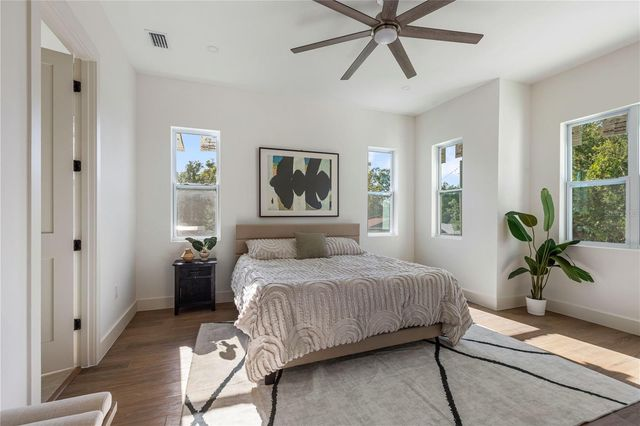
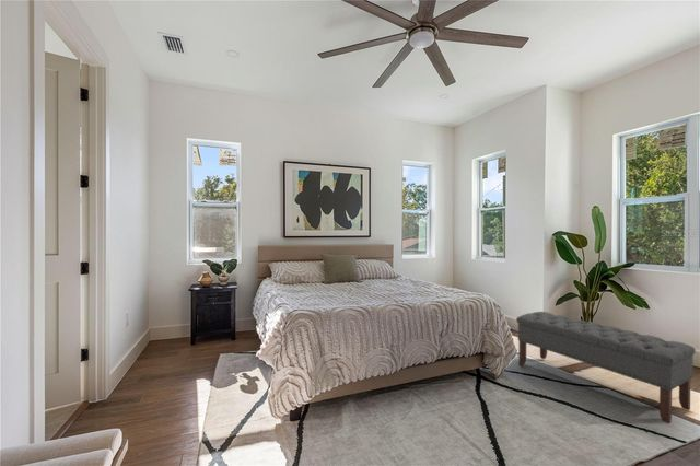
+ bench (592, 356)
